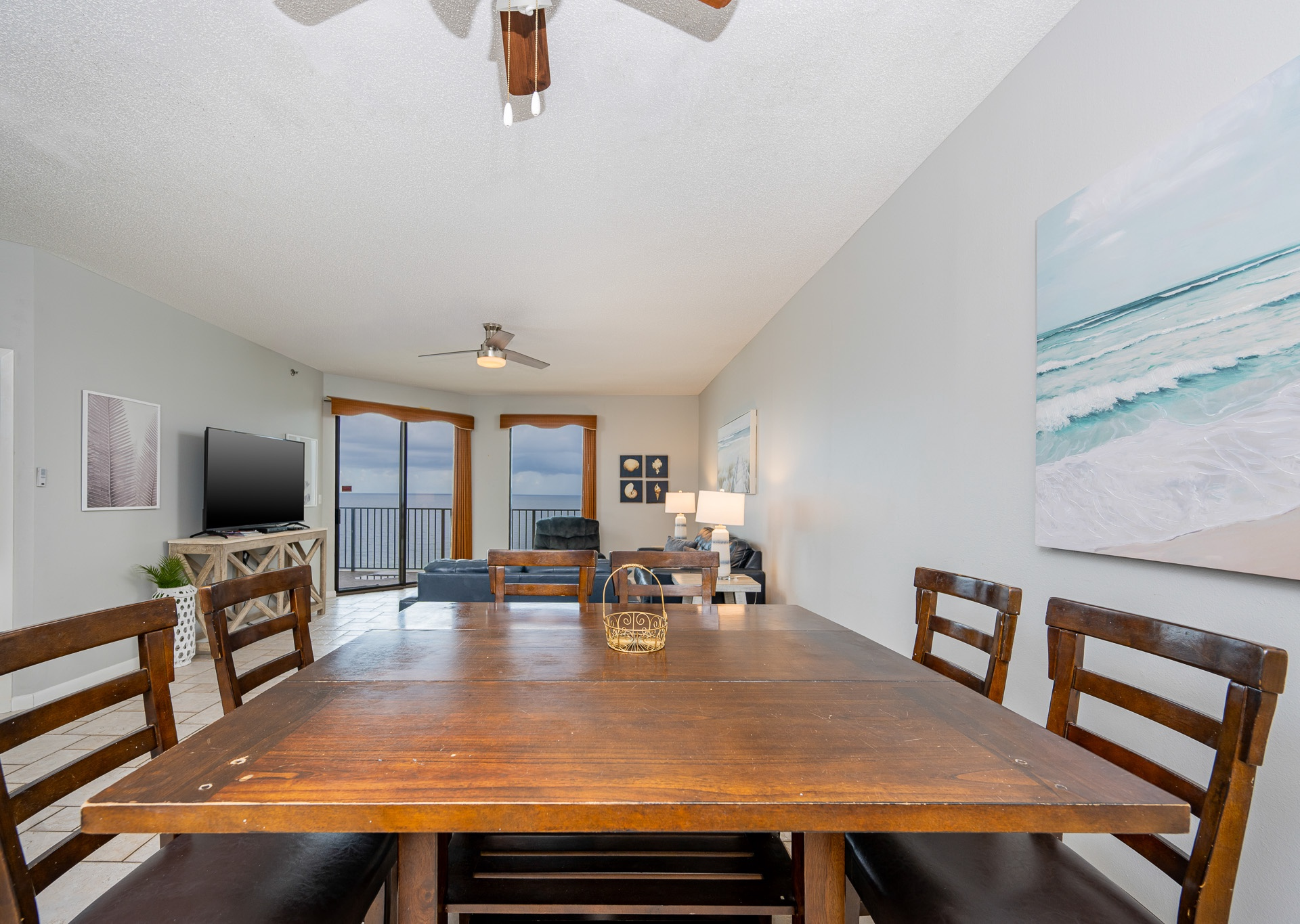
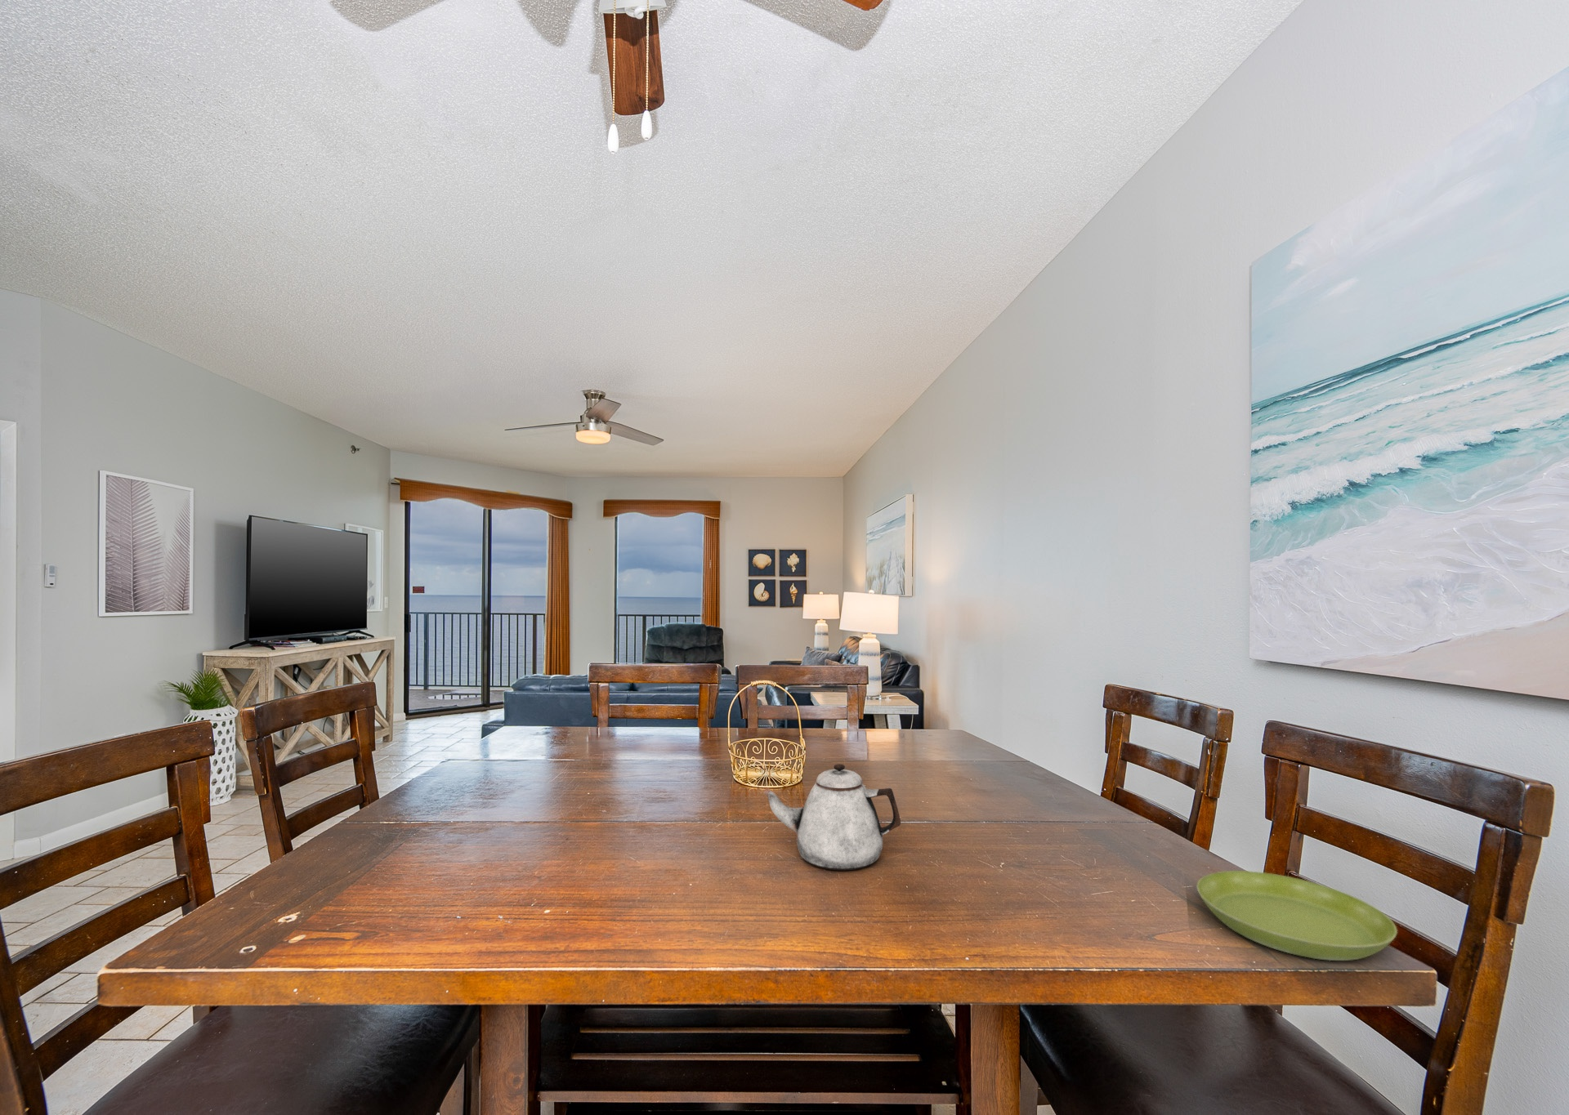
+ saucer (1290, 916)
+ teapot (830, 810)
